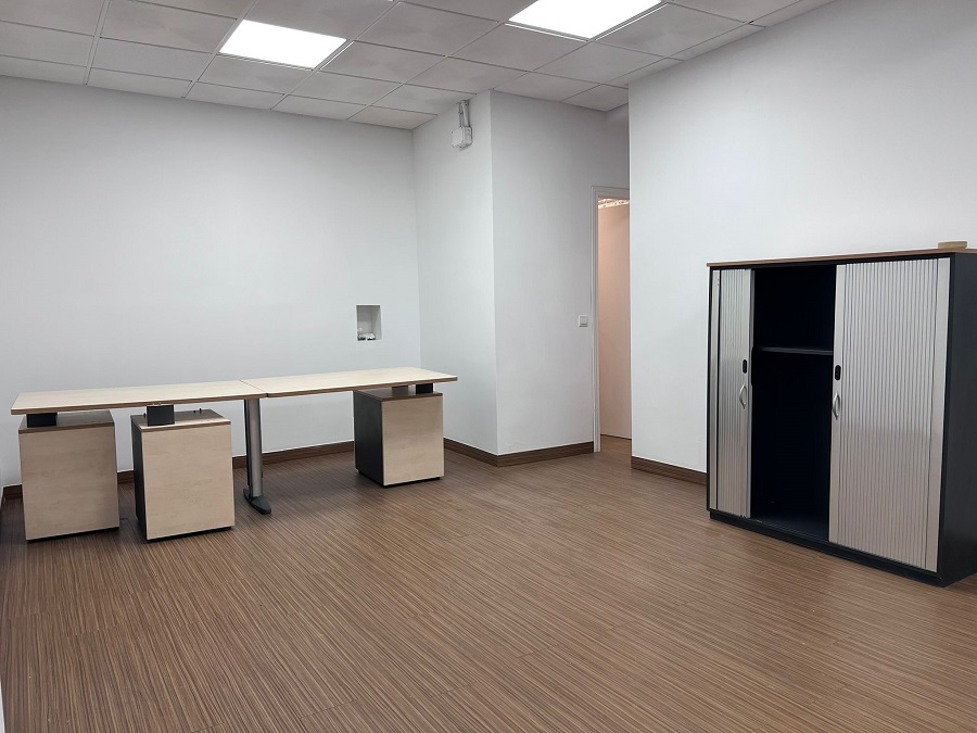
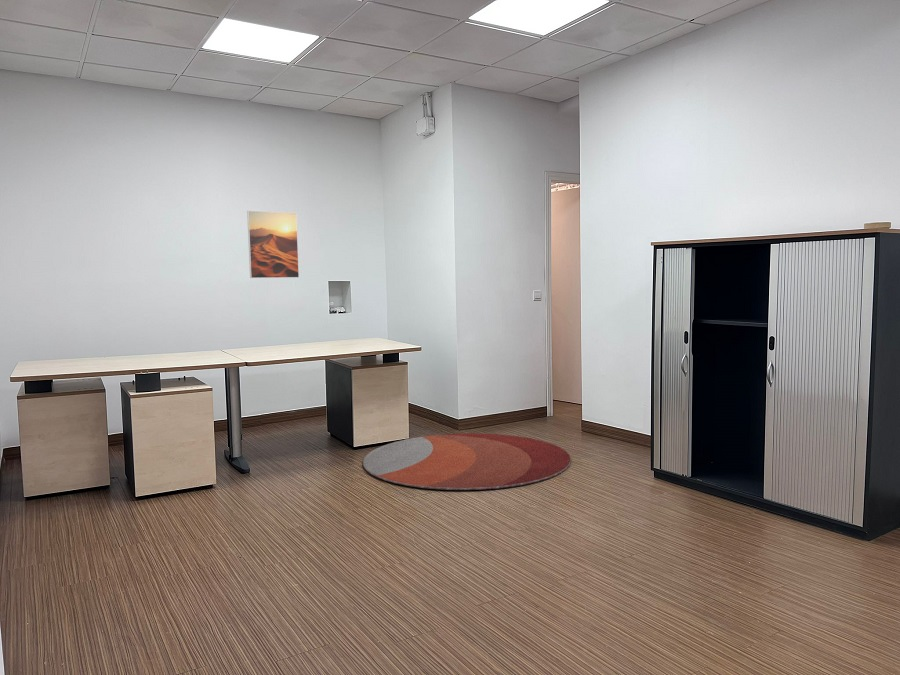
+ rug (466, 457)
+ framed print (273, 245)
